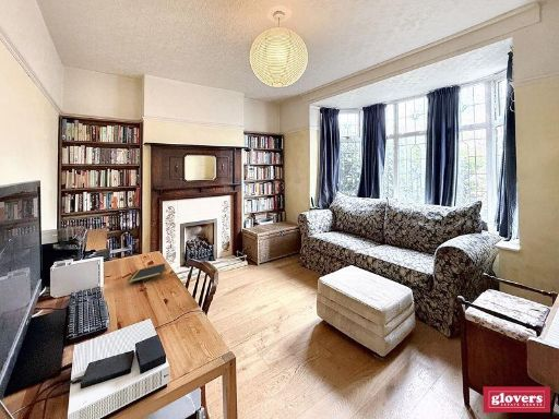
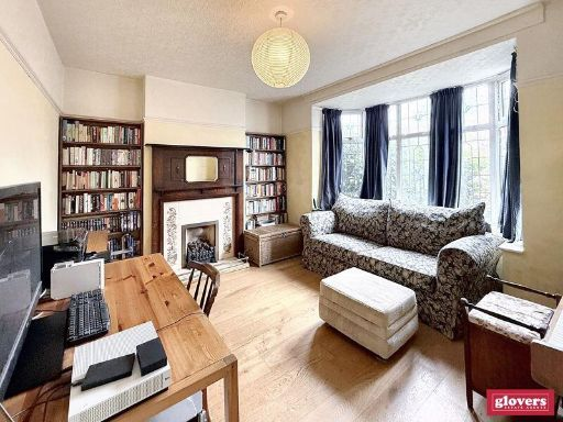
- notepad (147, 272)
